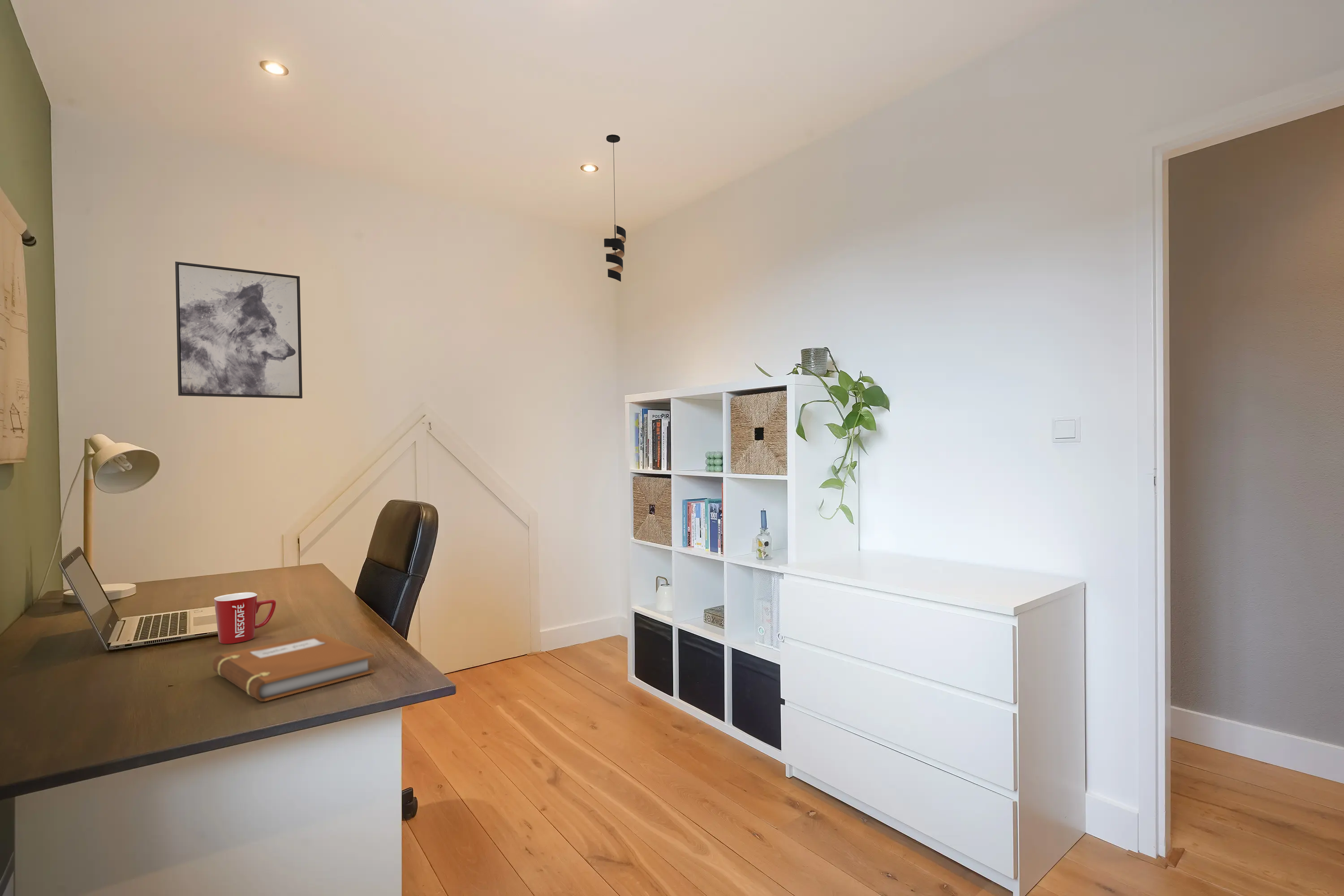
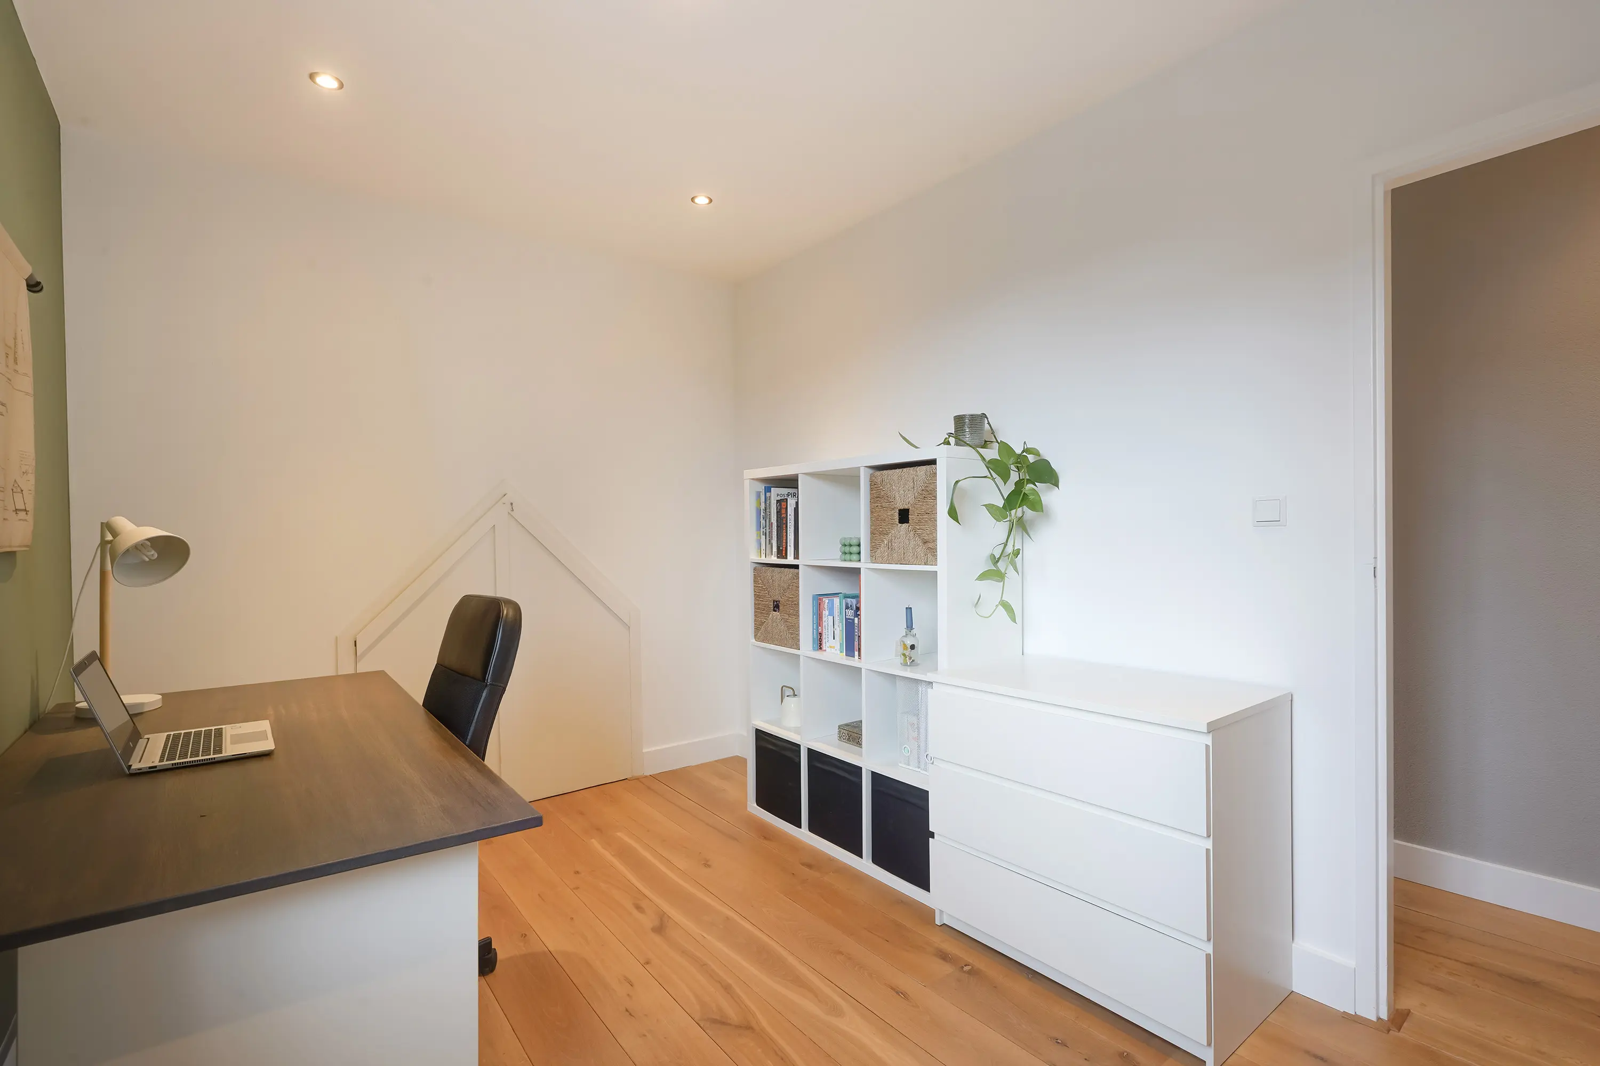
- mug (246, 616)
- wall art (241, 333)
- notebook (291, 663)
- pendant light (615, 210)
